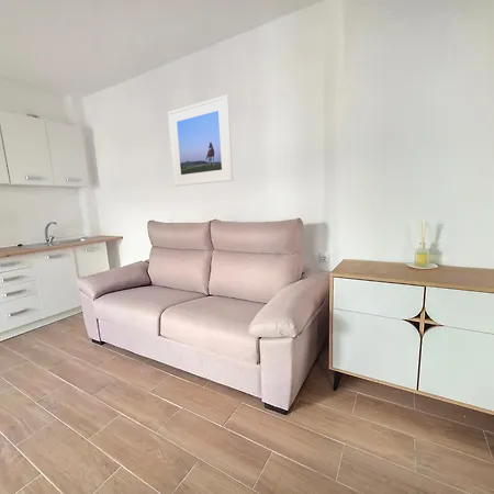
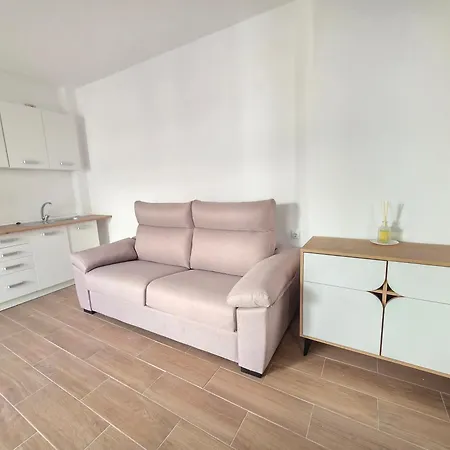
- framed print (199, 144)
